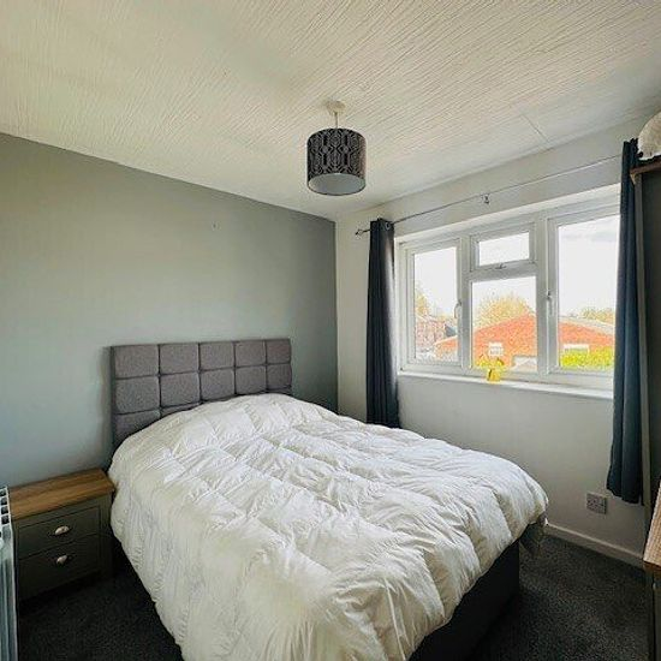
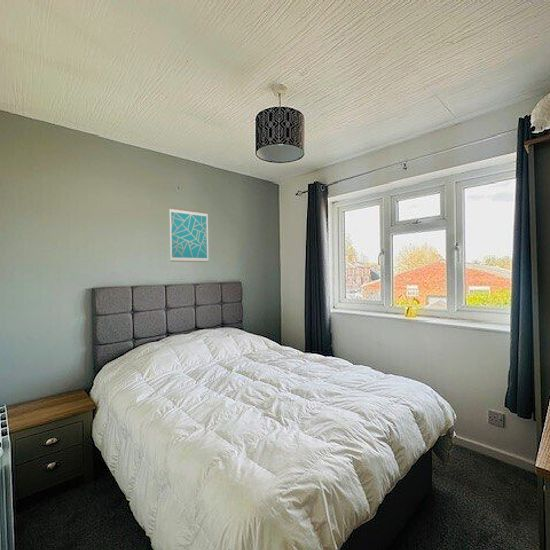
+ wall art (189, 235)
